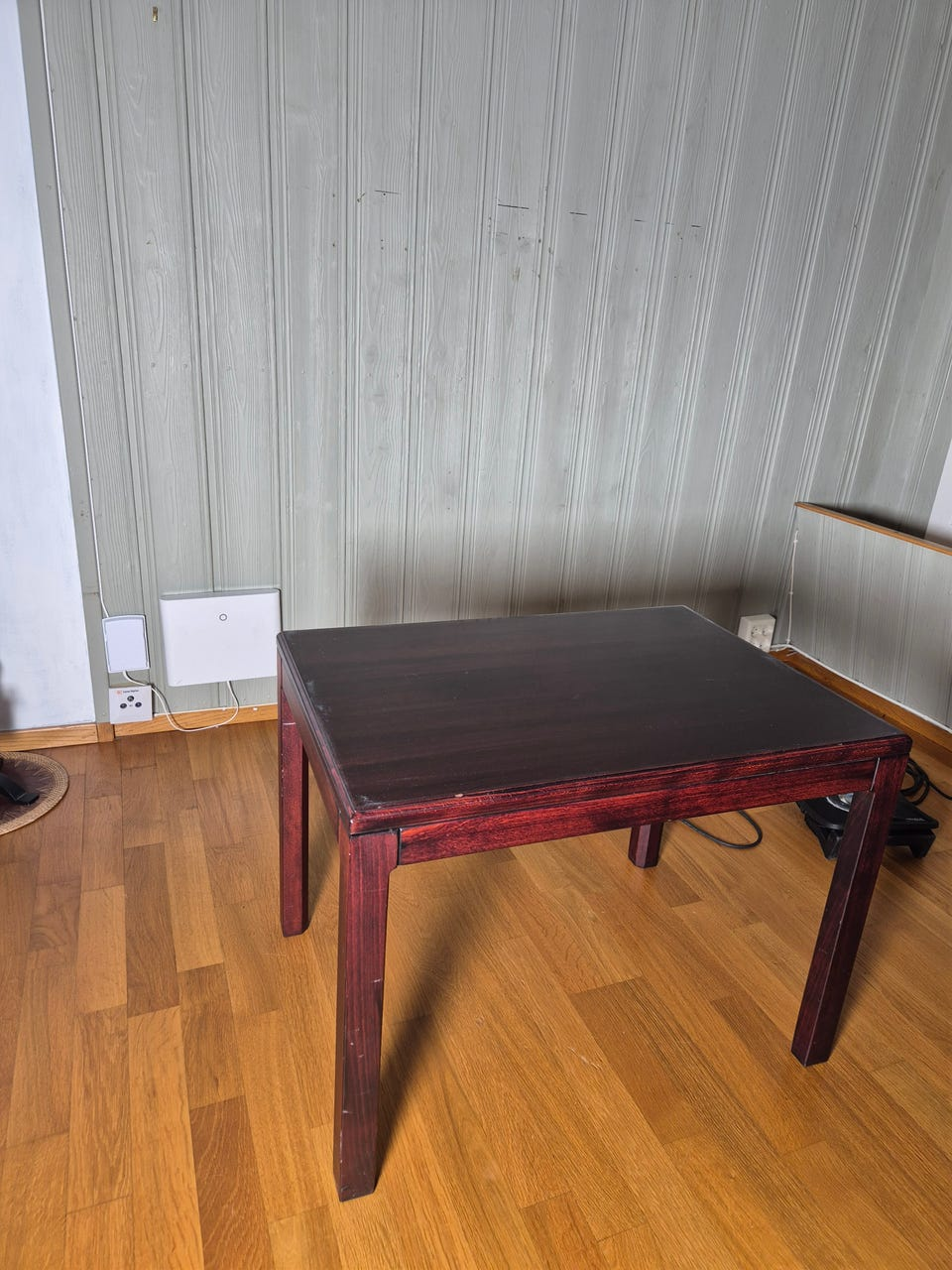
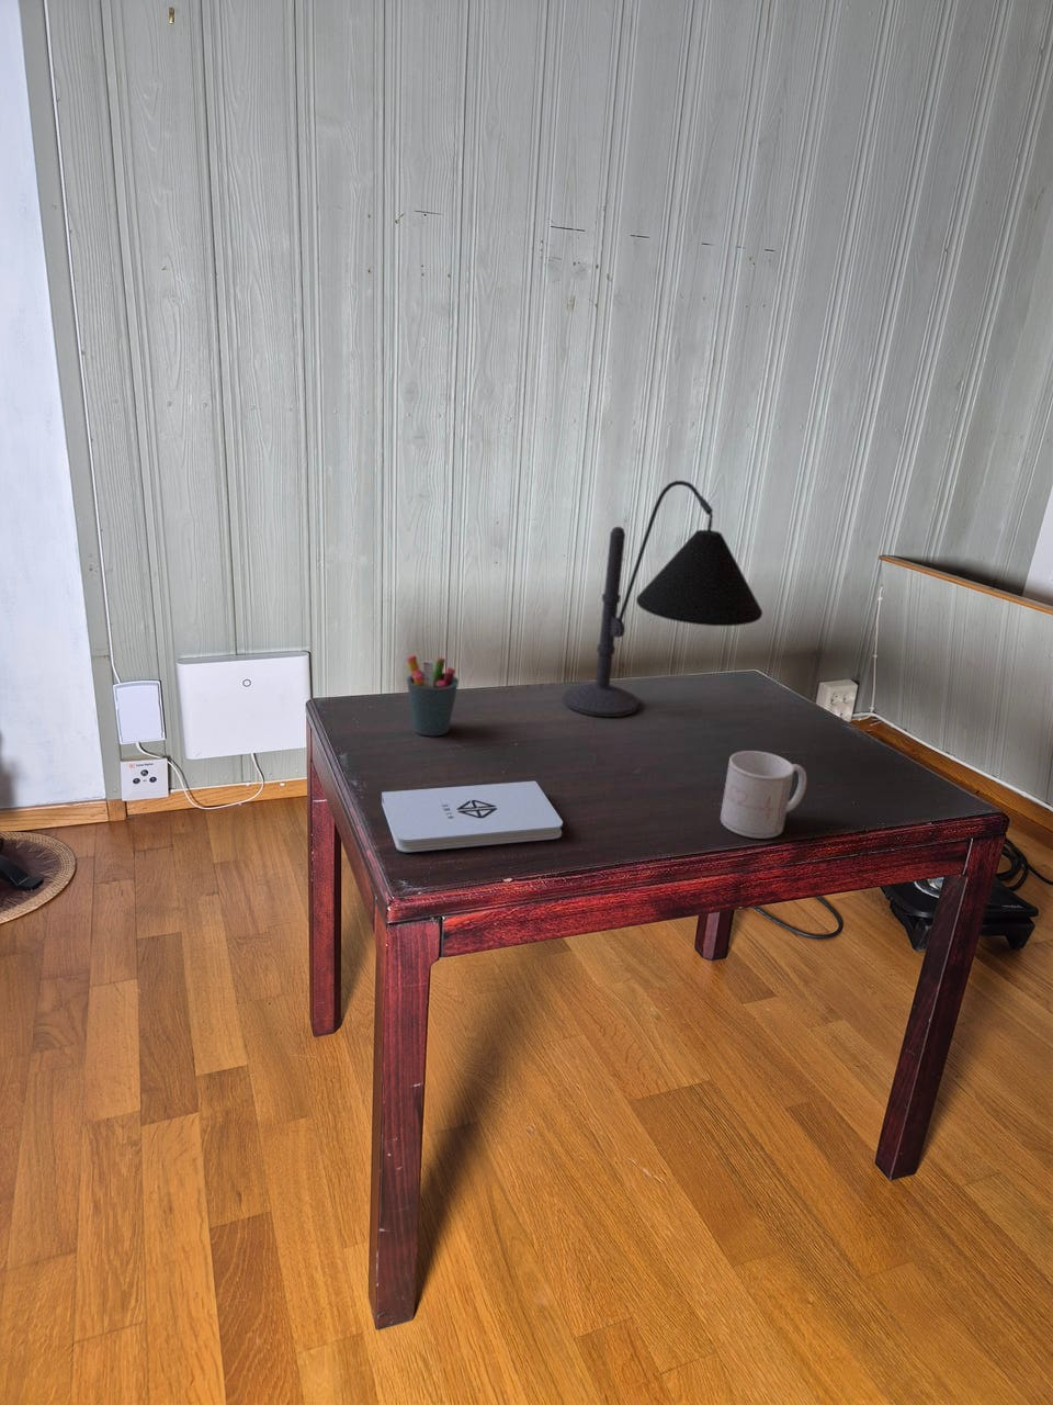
+ mug (768, 791)
+ pen holder (431, 690)
+ desk lamp (656, 608)
+ notepad (470, 814)
